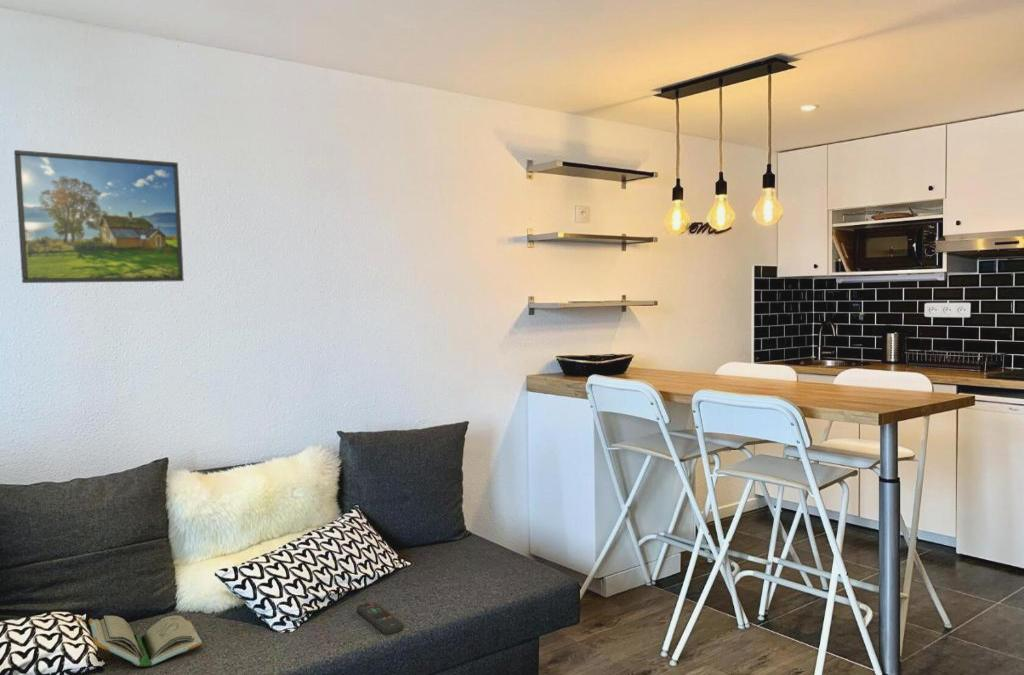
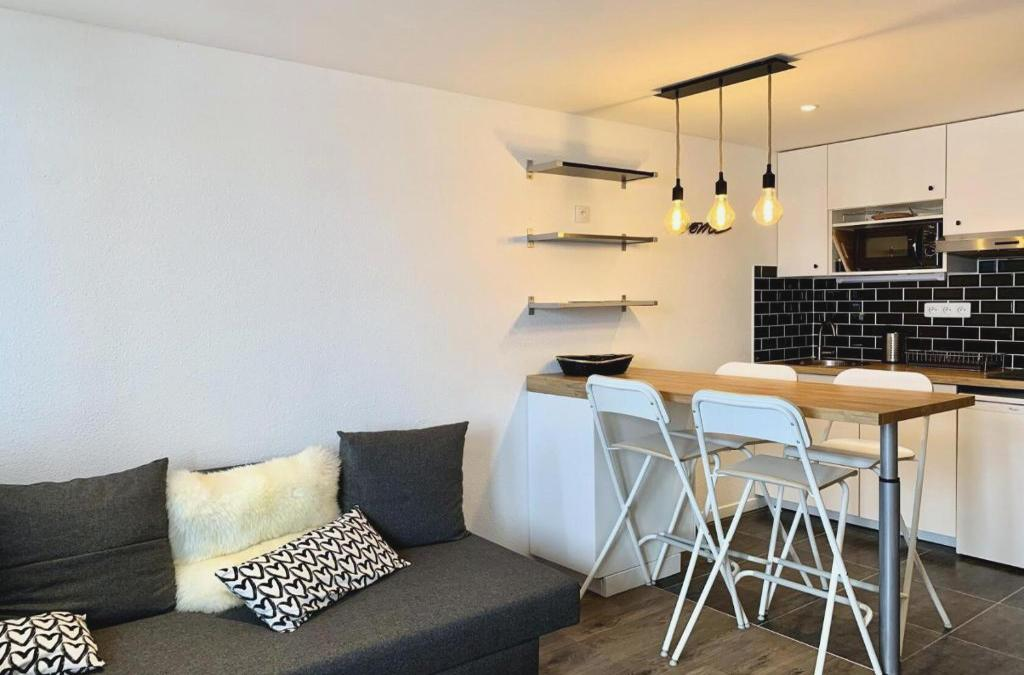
- book (145, 635)
- remote control (379, 617)
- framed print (103, 219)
